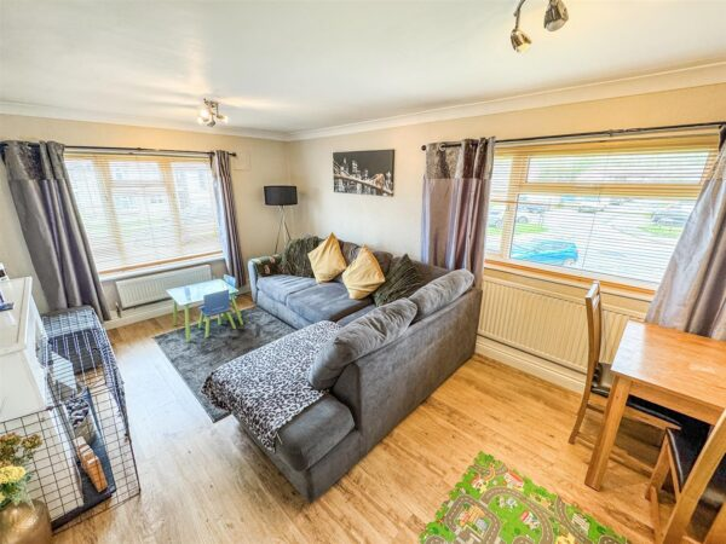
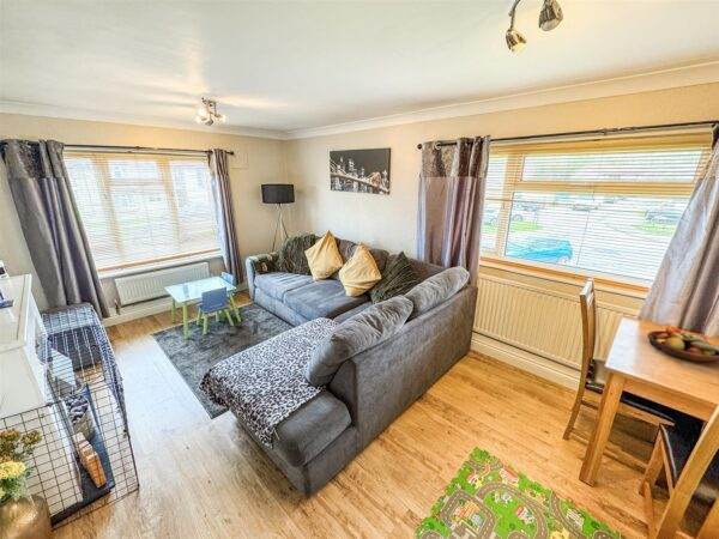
+ fruit bowl (685, 340)
